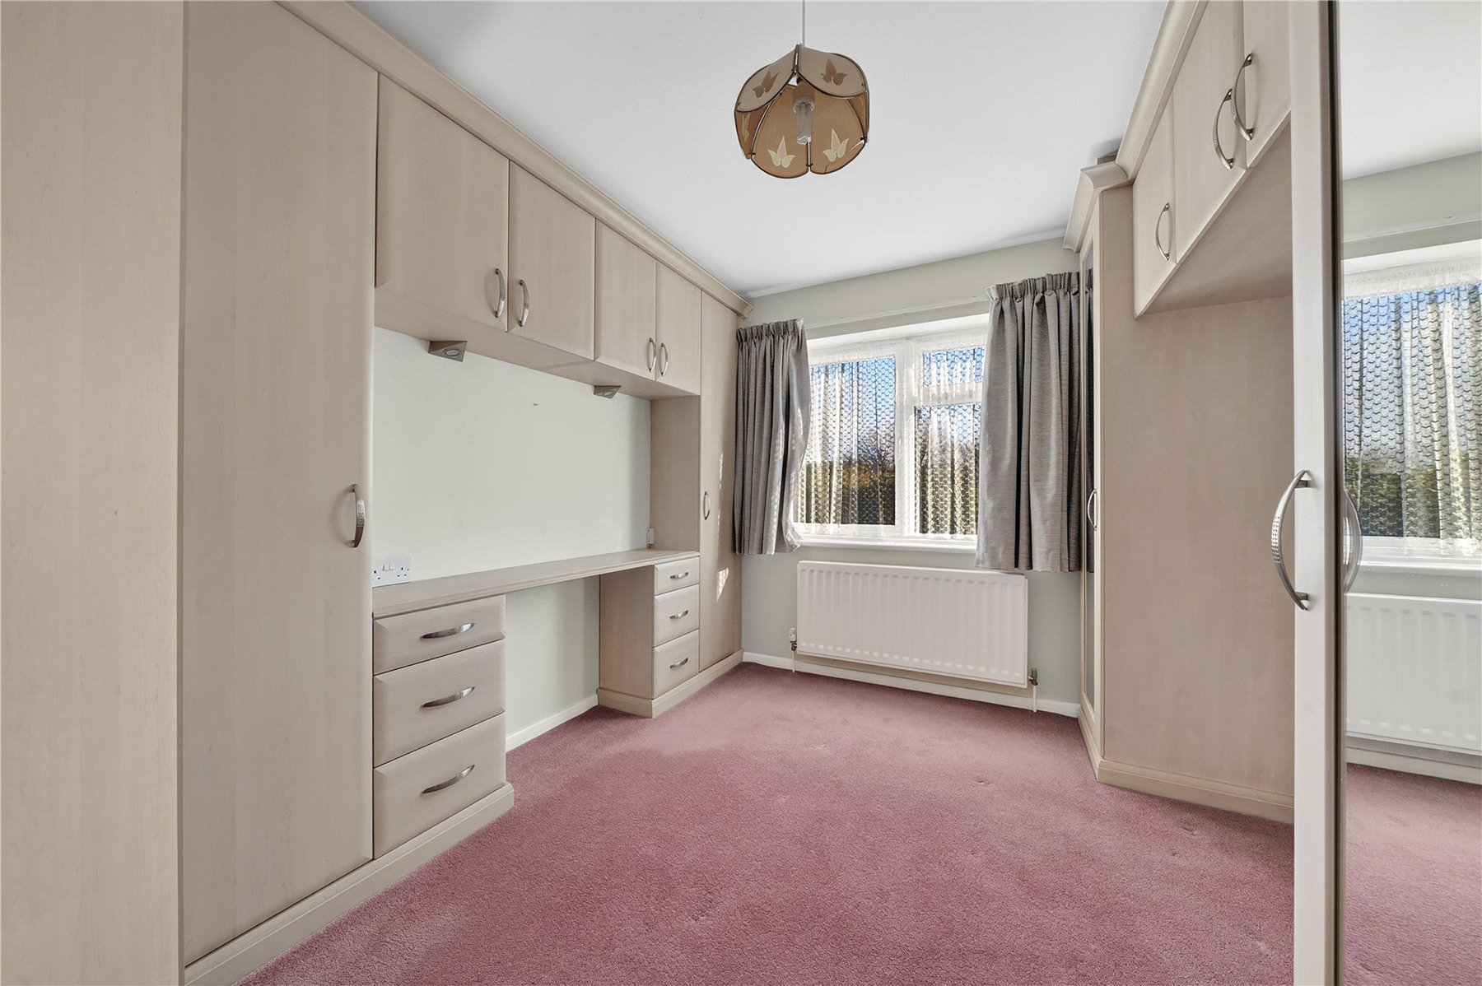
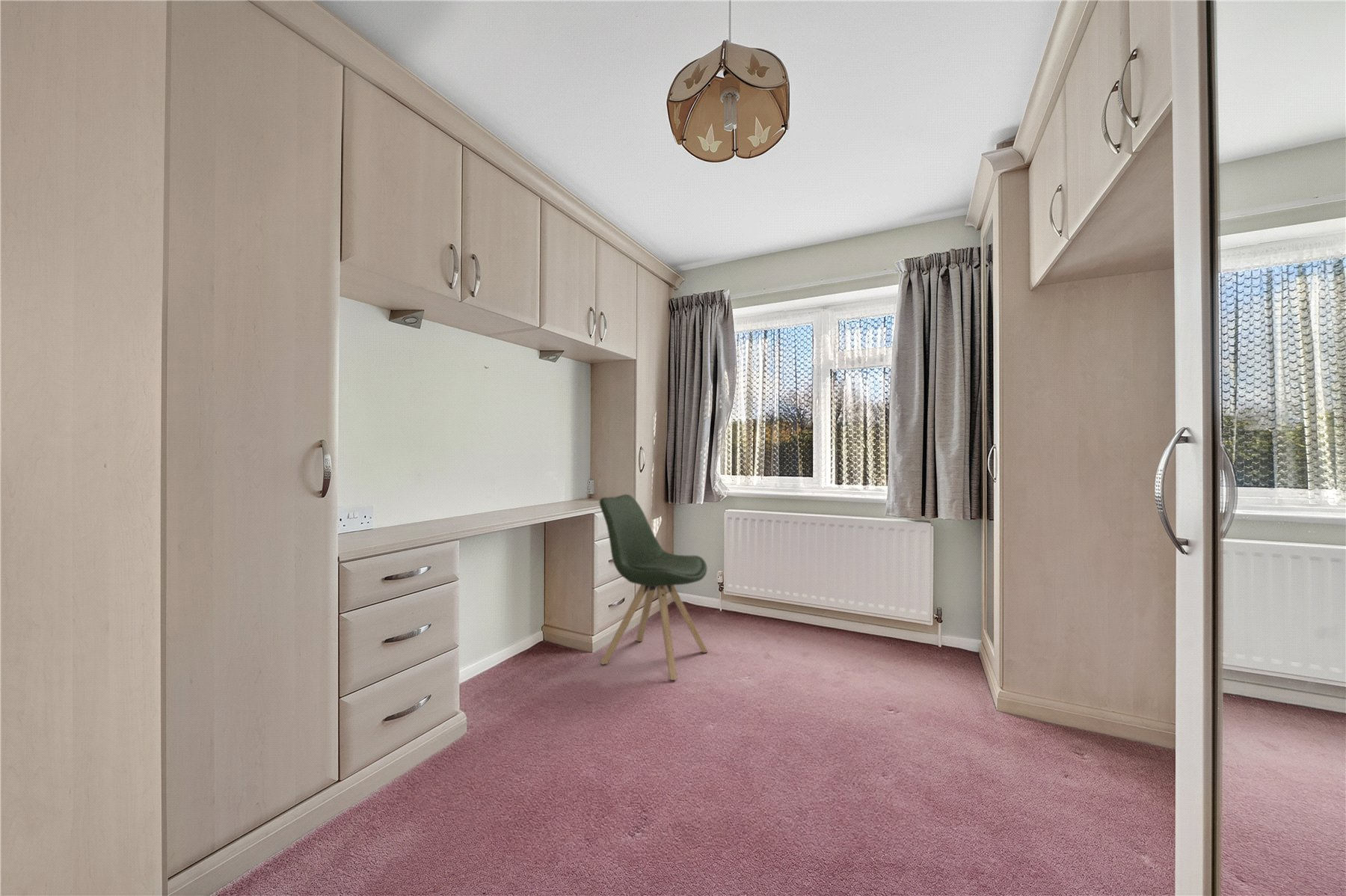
+ chair (654, 577)
